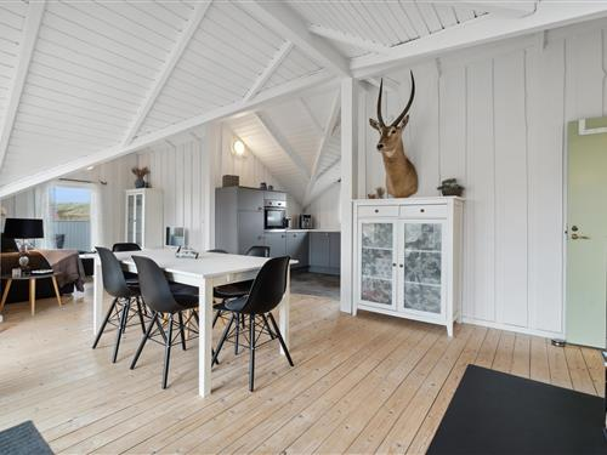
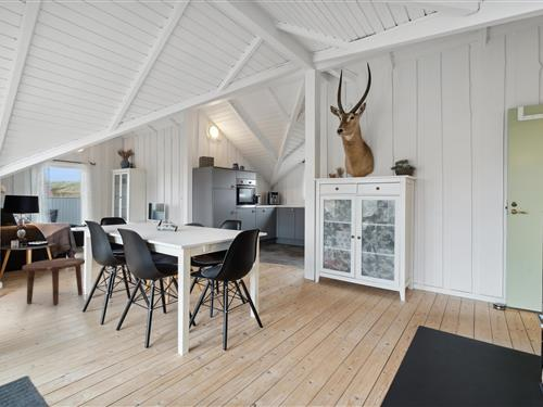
+ side table (55, 280)
